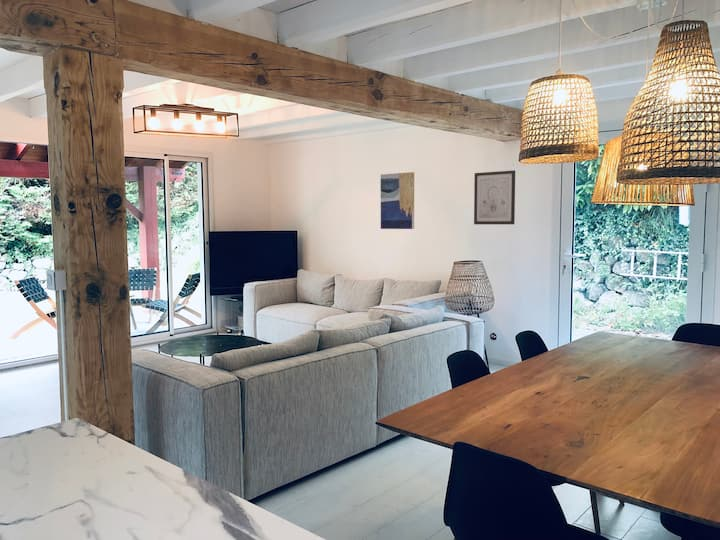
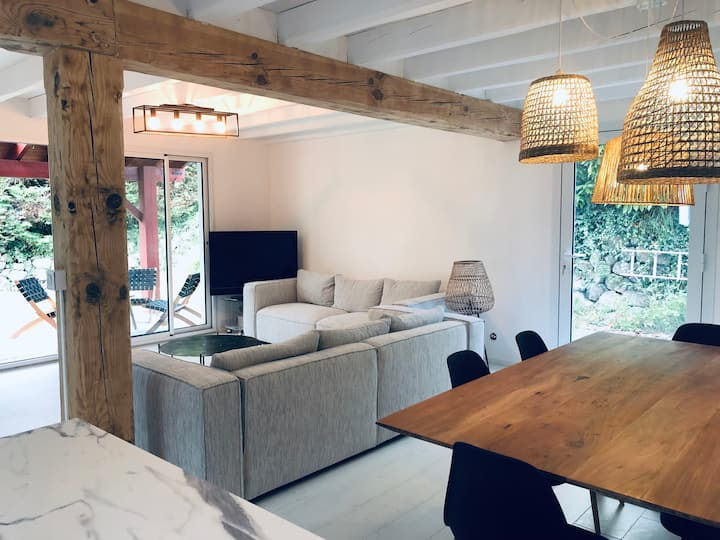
- wall art (494, 198)
- wall art (397, 201)
